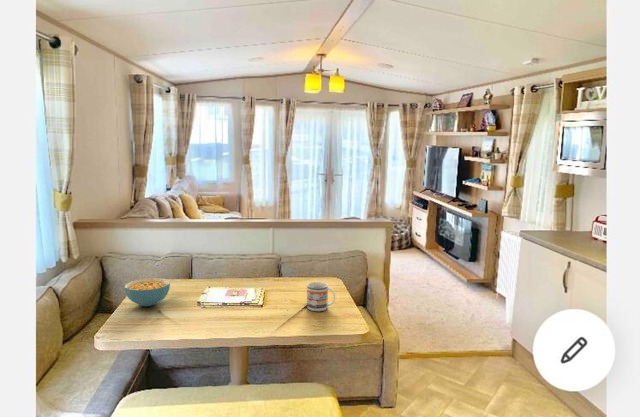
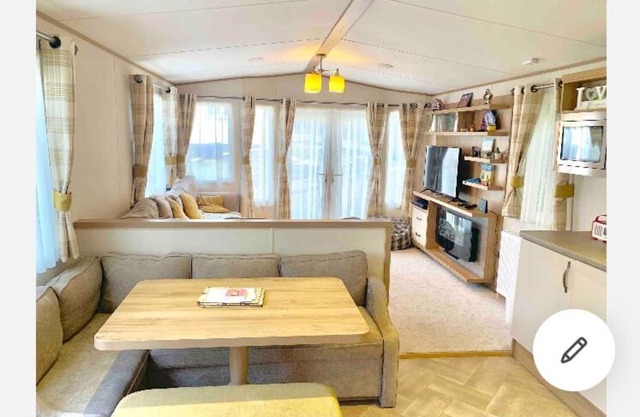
- cereal bowl (148, 294)
- mug (319, 296)
